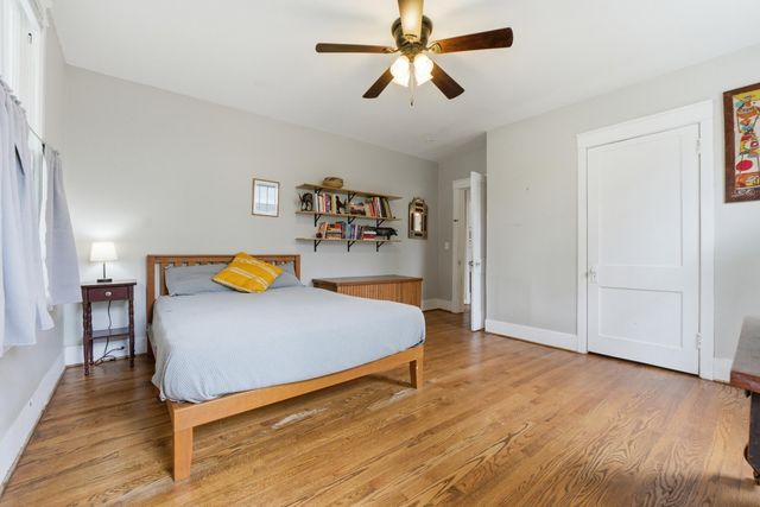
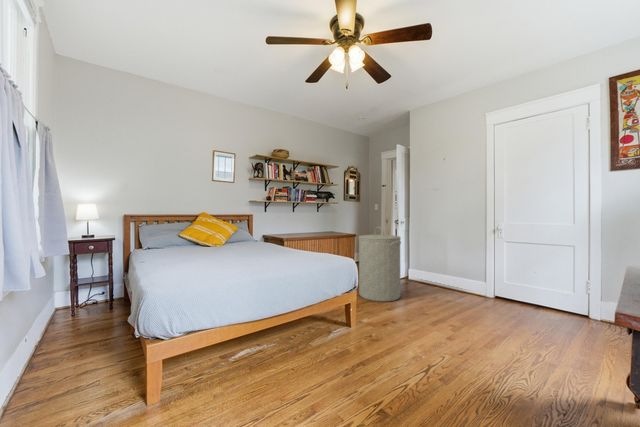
+ laundry hamper (379, 261)
